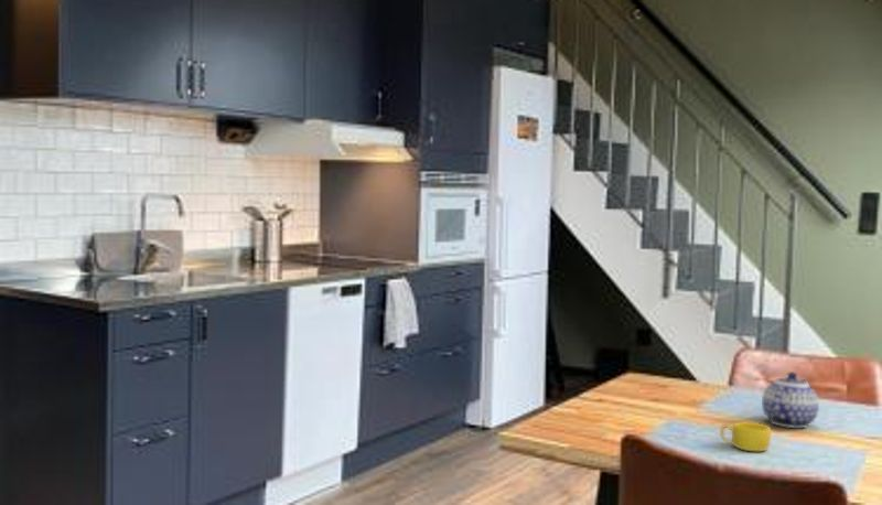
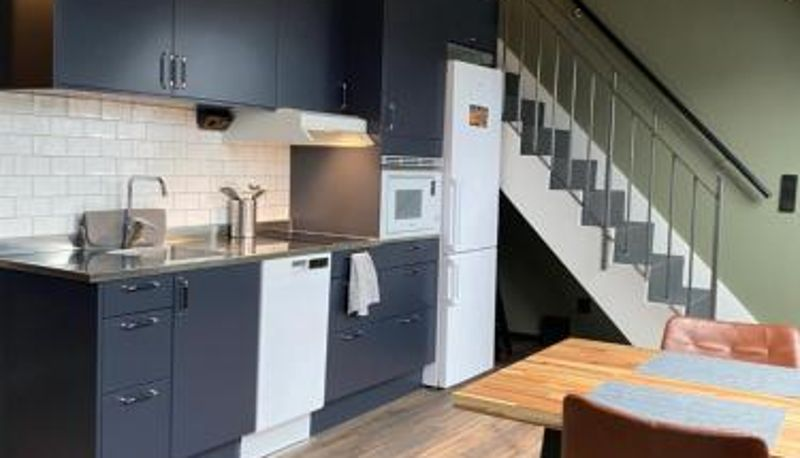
- teapot (789, 398)
- cup (744, 436)
